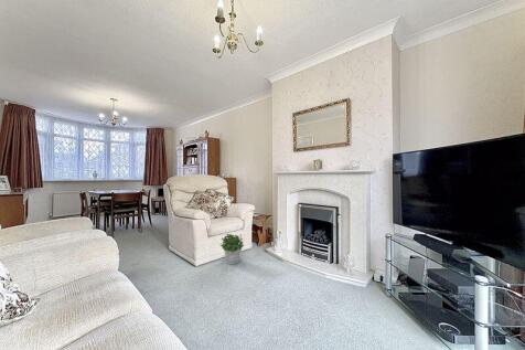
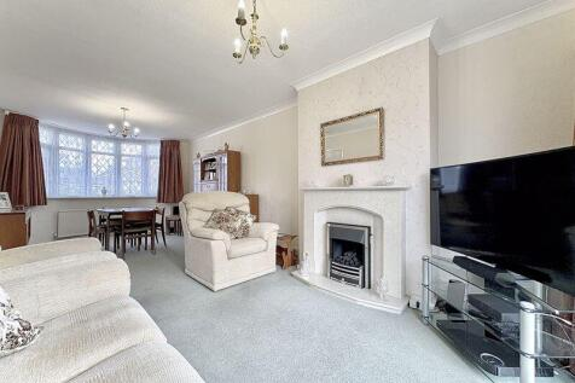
- potted plant (232, 247)
